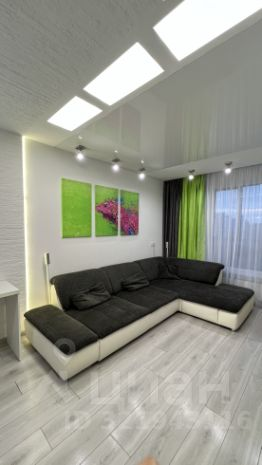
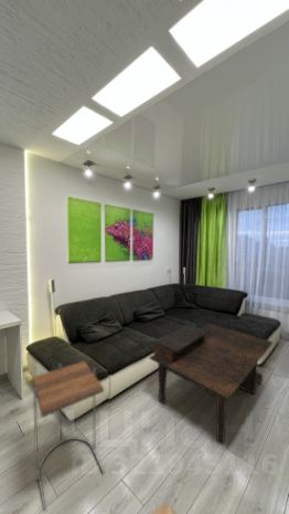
+ coffee table (215, 364)
+ side table (61, 421)
